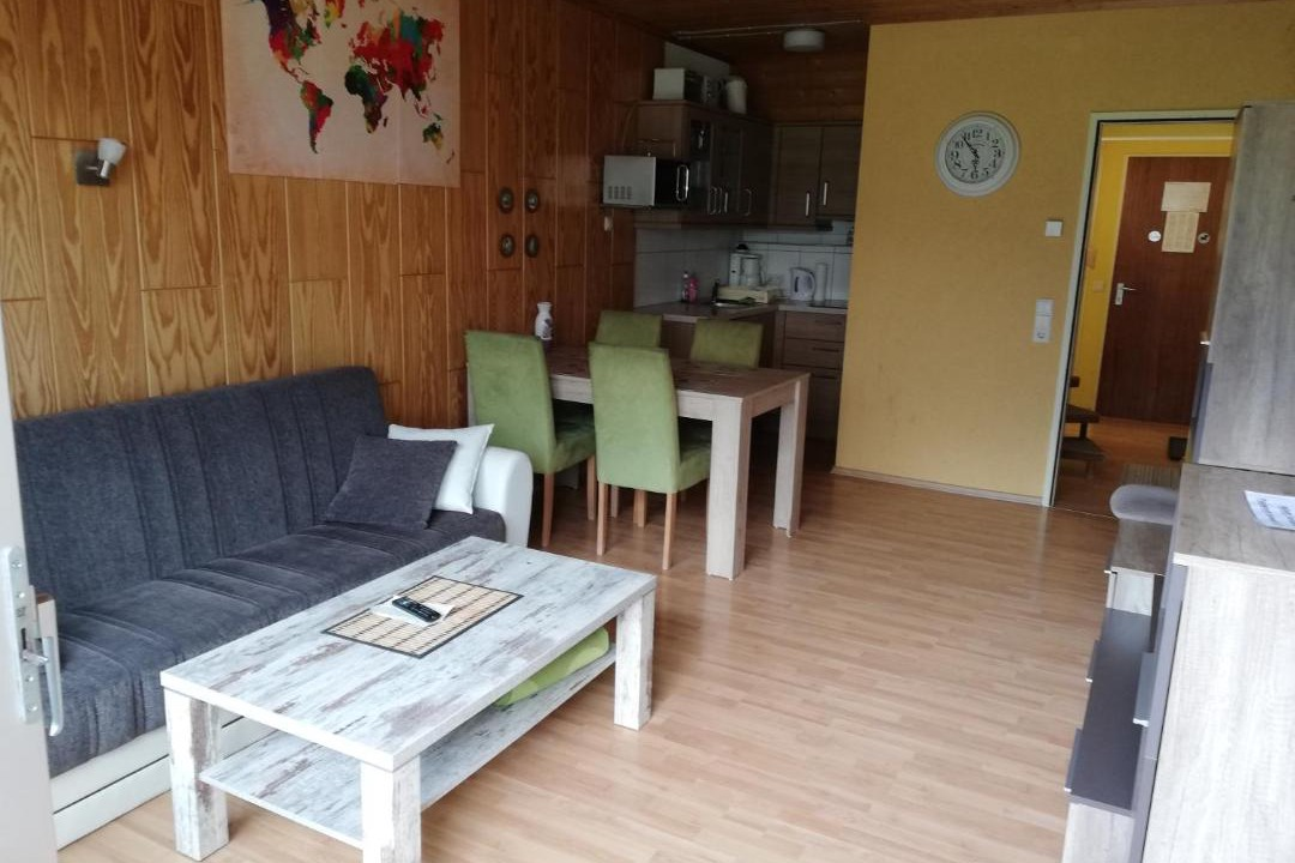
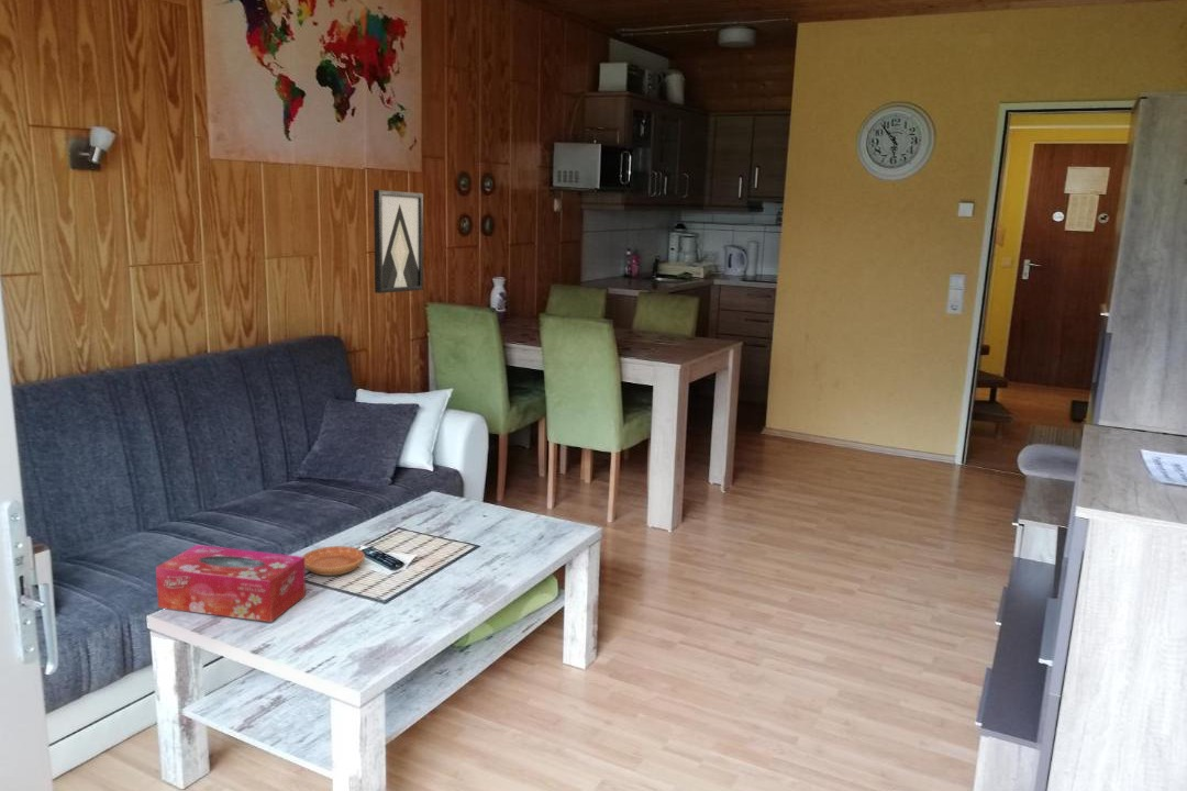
+ saucer (333, 561)
+ tissue box (232, 581)
+ wall art (399, 242)
